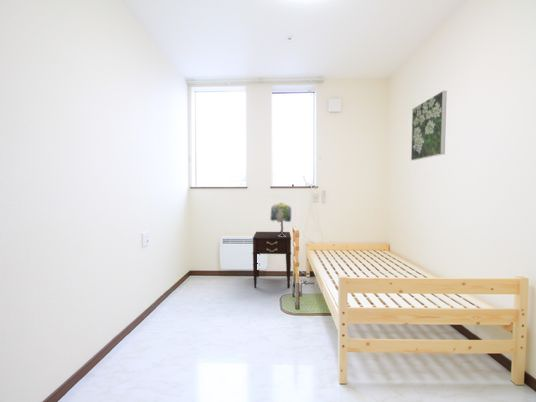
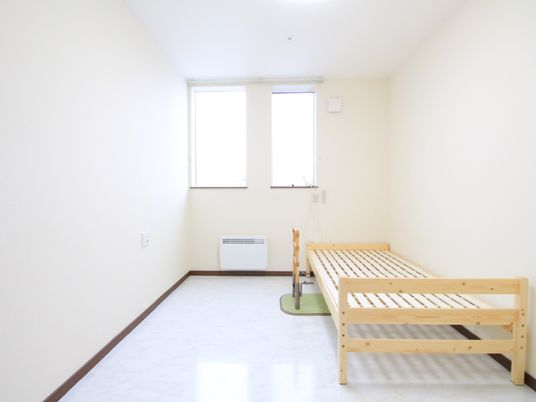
- nightstand (272, 253)
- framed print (426, 129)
- table lamp (280, 219)
